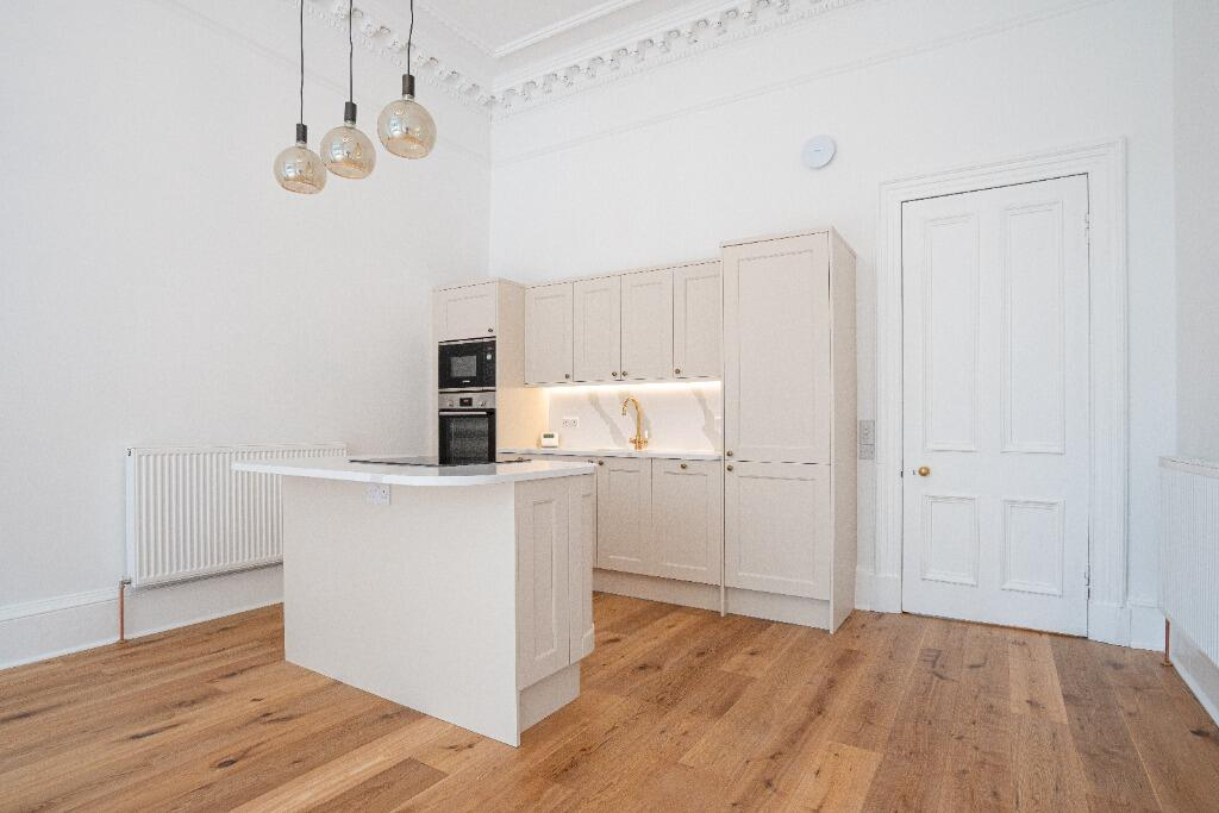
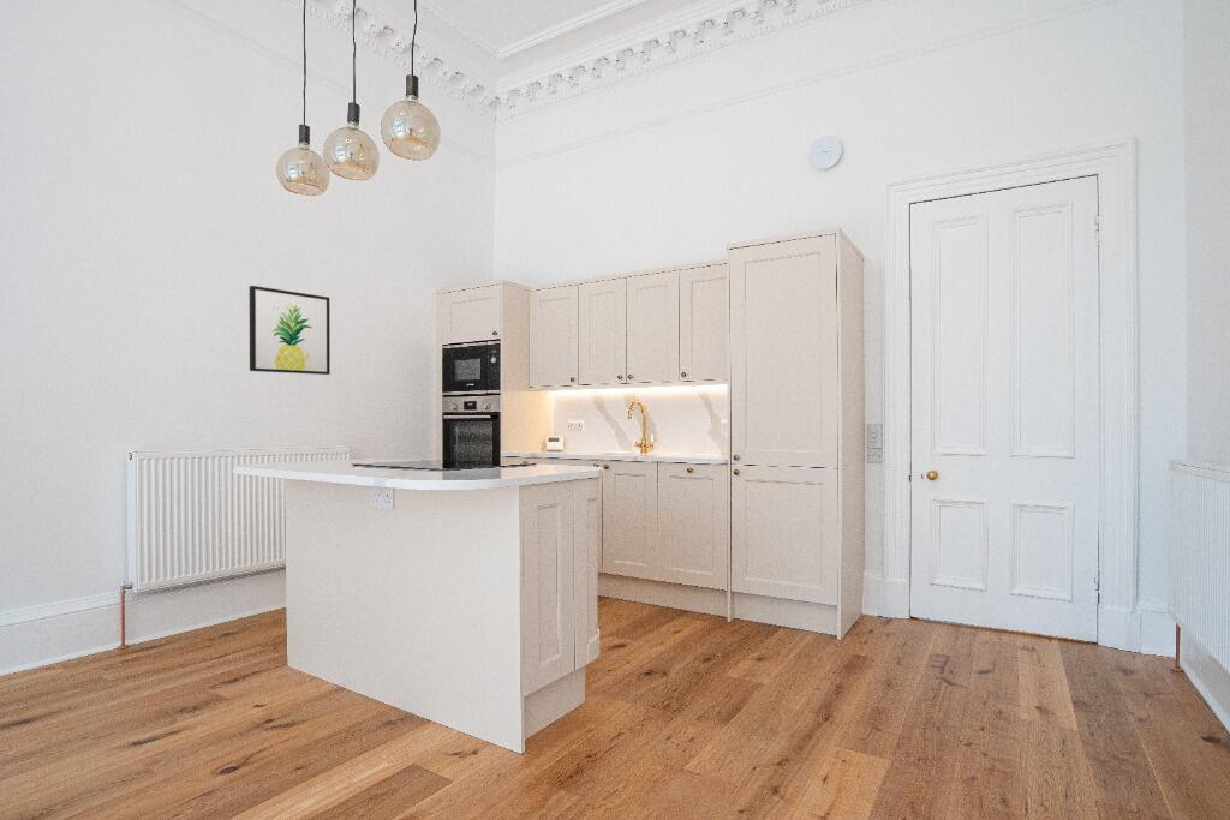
+ wall art (291, 331)
